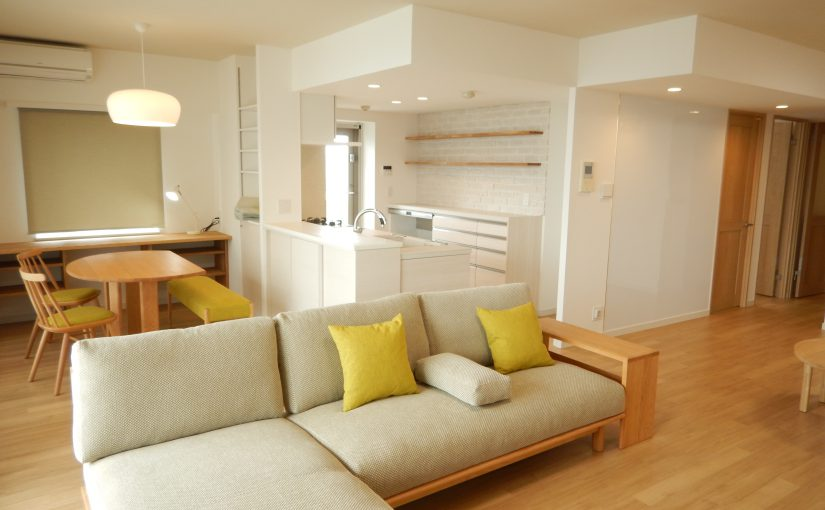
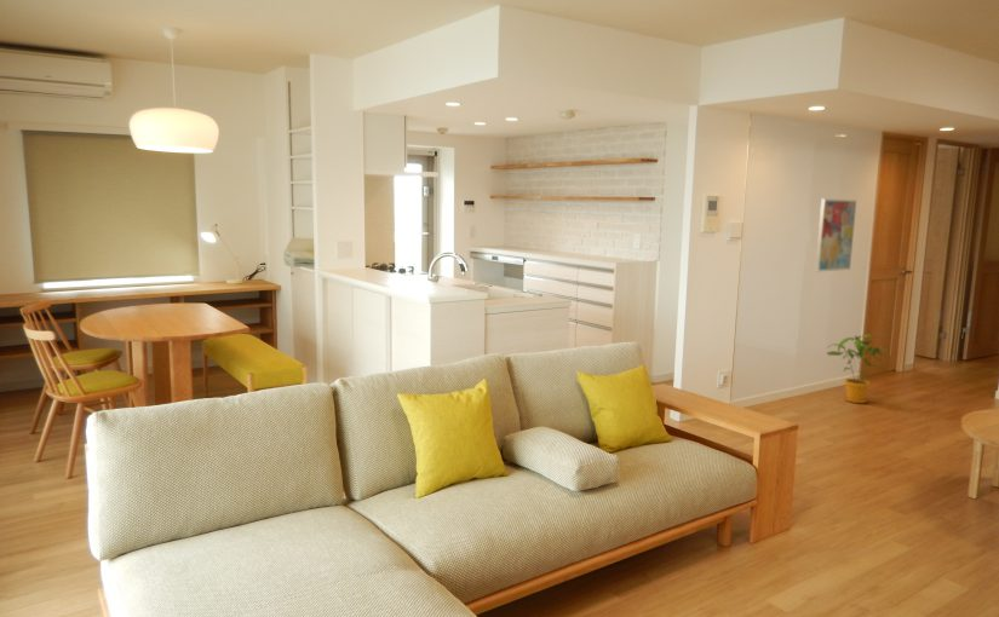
+ house plant (850, 364)
+ wall art (836, 235)
